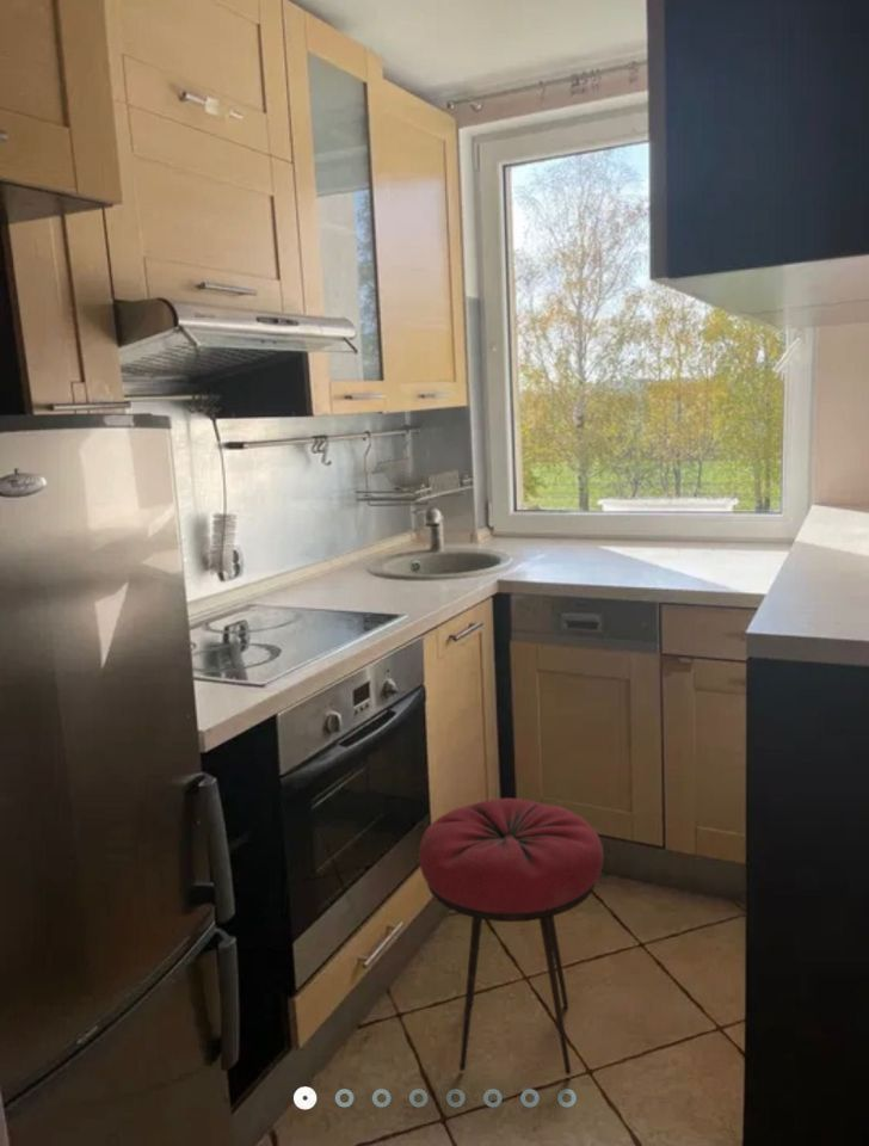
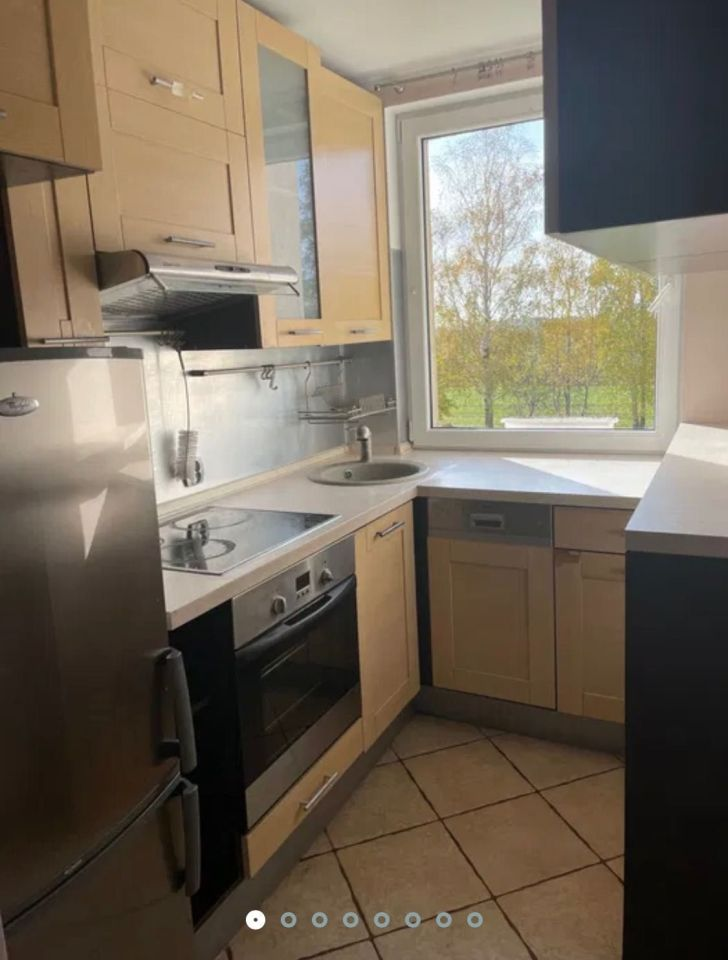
- stool (512, 920)
